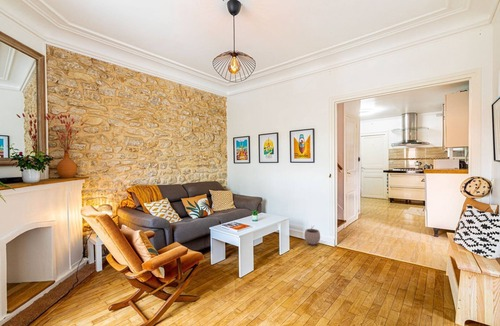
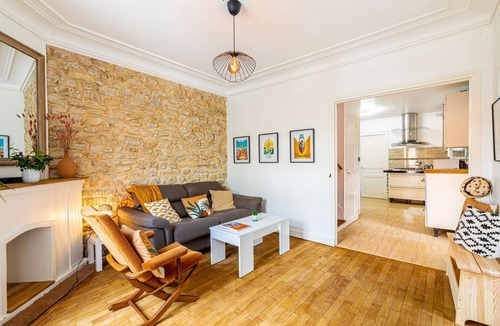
- plant pot (312, 234)
